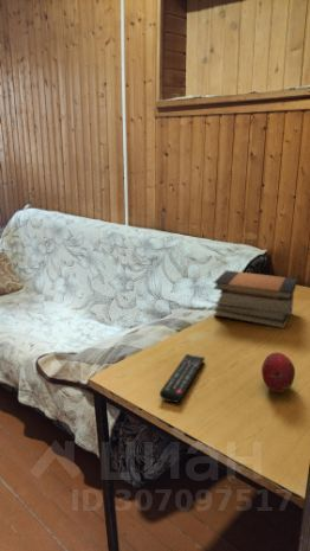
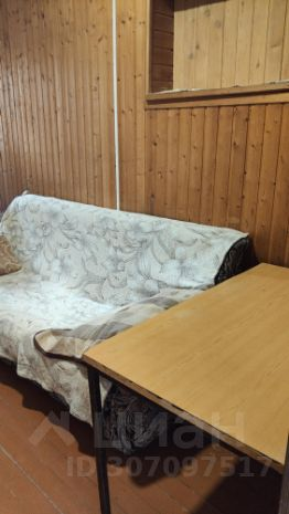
- remote control (183, 376)
- book stack (254, 297)
- fruit (277, 370)
